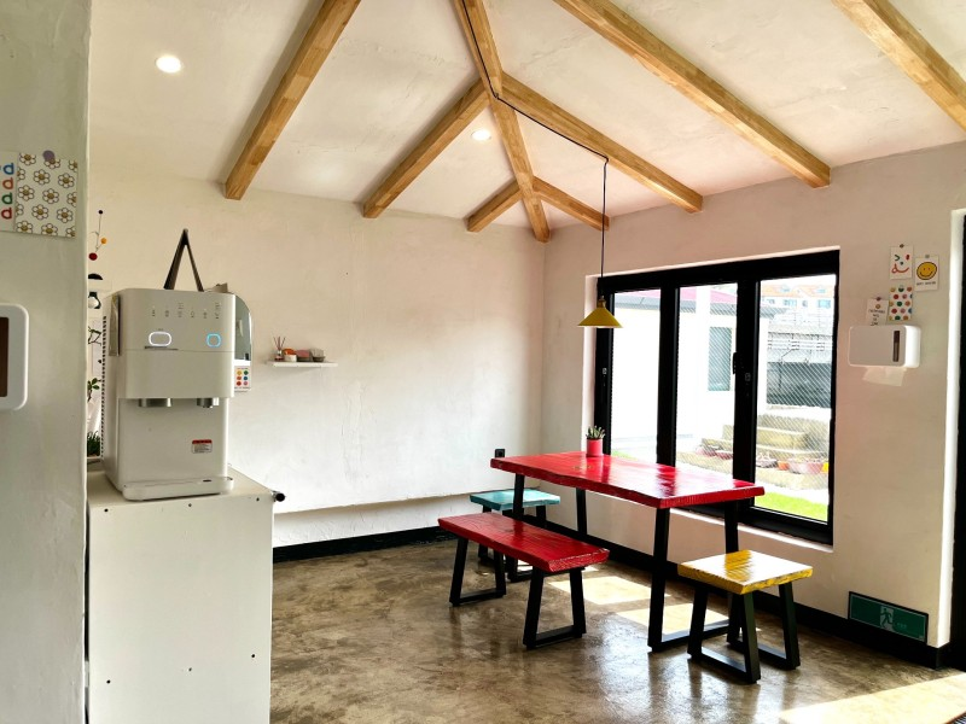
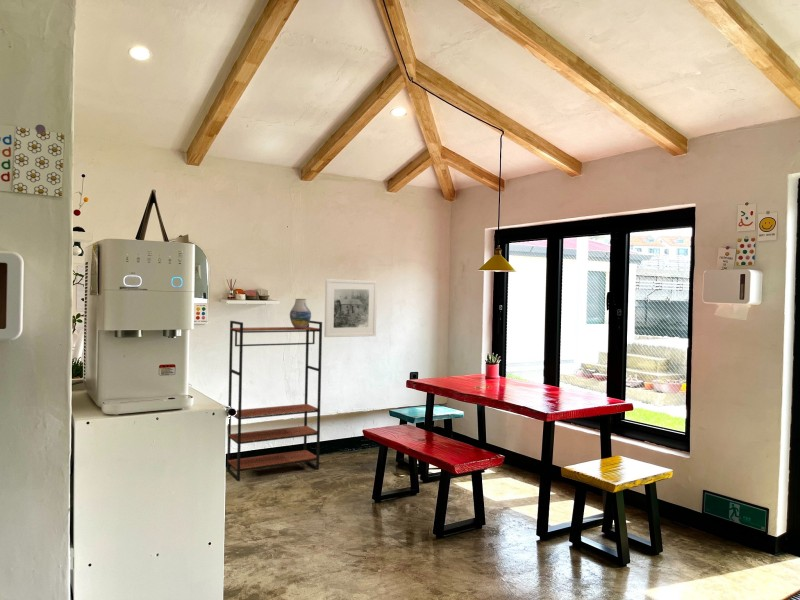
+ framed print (351, 308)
+ bookshelf (277, 406)
+ vase (300, 313)
